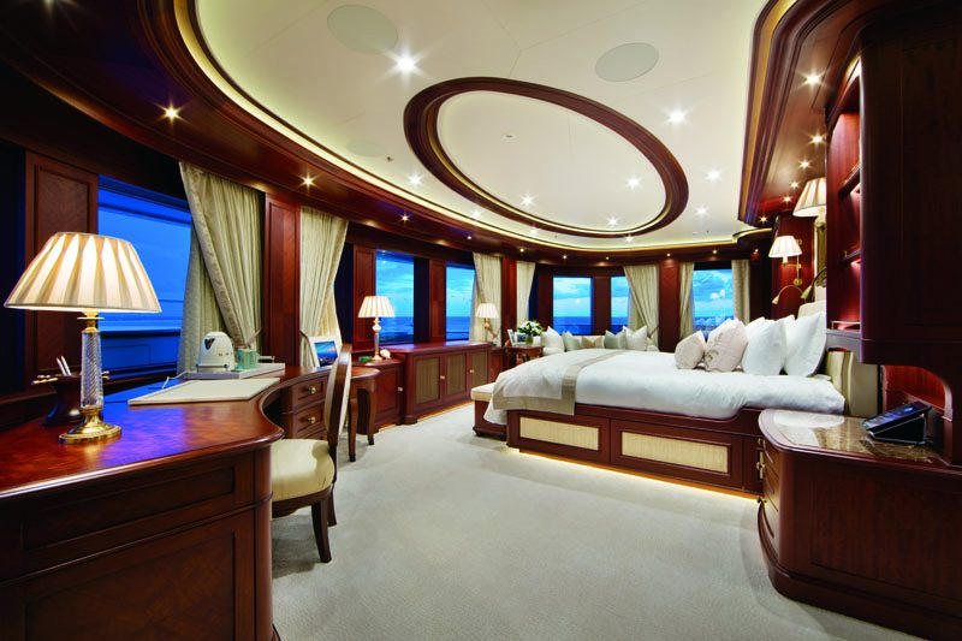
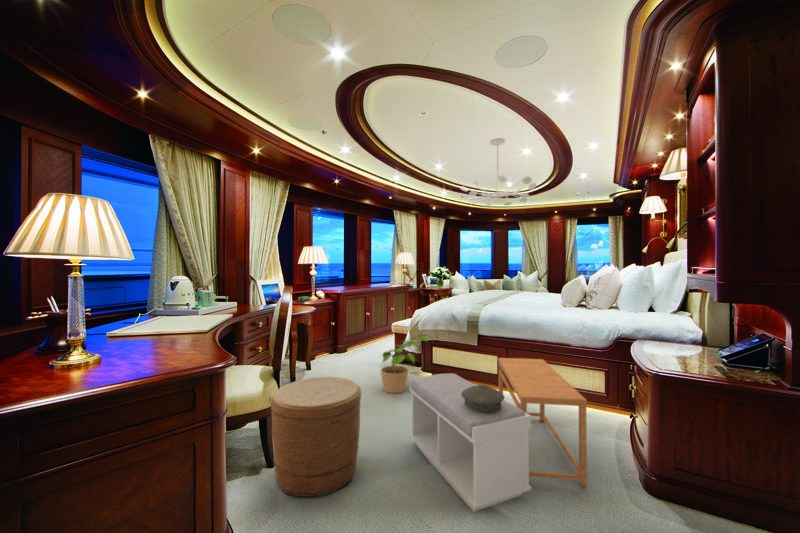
+ potted plant (408, 360)
+ bench (461, 429)
+ side table (533, 412)
+ chandelier (497, 170)
+ basket (317, 430)
+ decorative box (482, 395)
